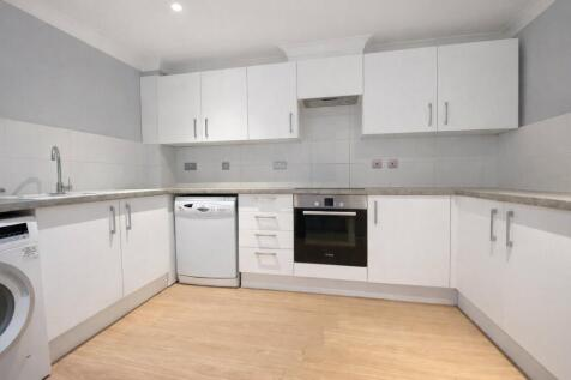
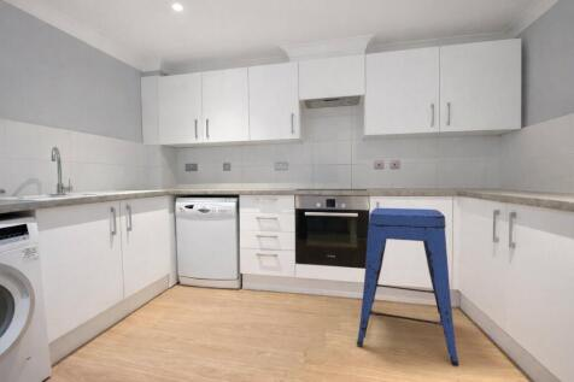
+ bar stool (400, 287)
